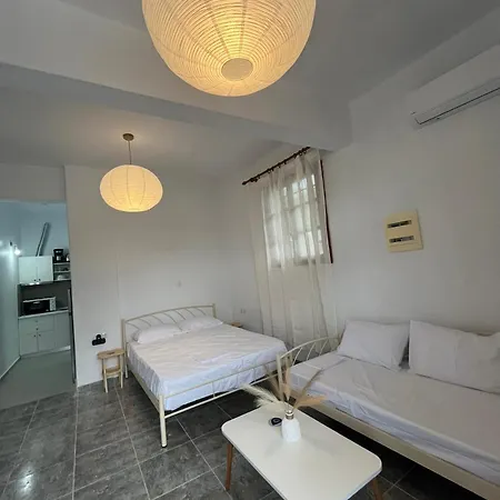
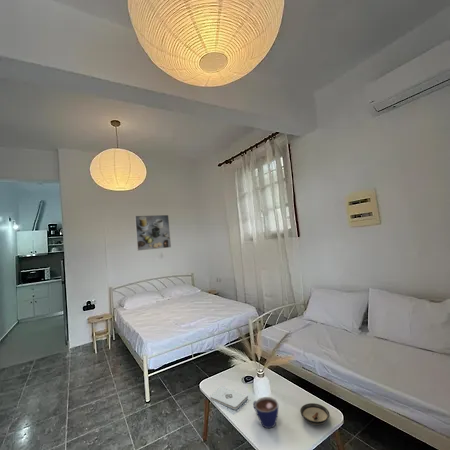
+ saucer (315, 415)
+ notepad (228, 397)
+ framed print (153, 232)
+ cup (264, 411)
